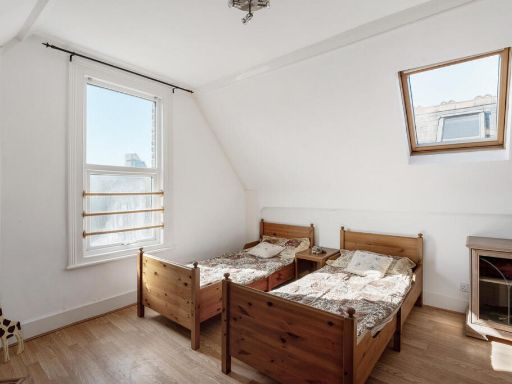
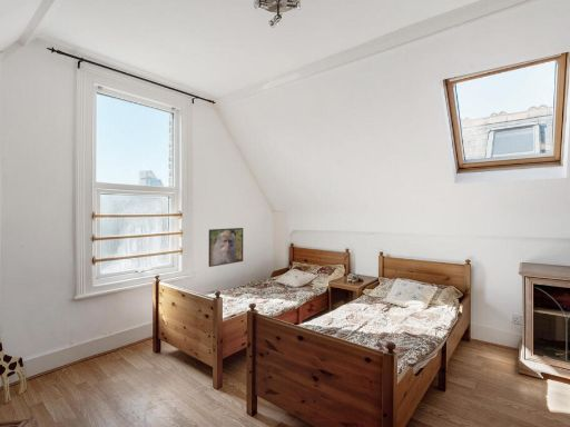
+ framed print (226, 246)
